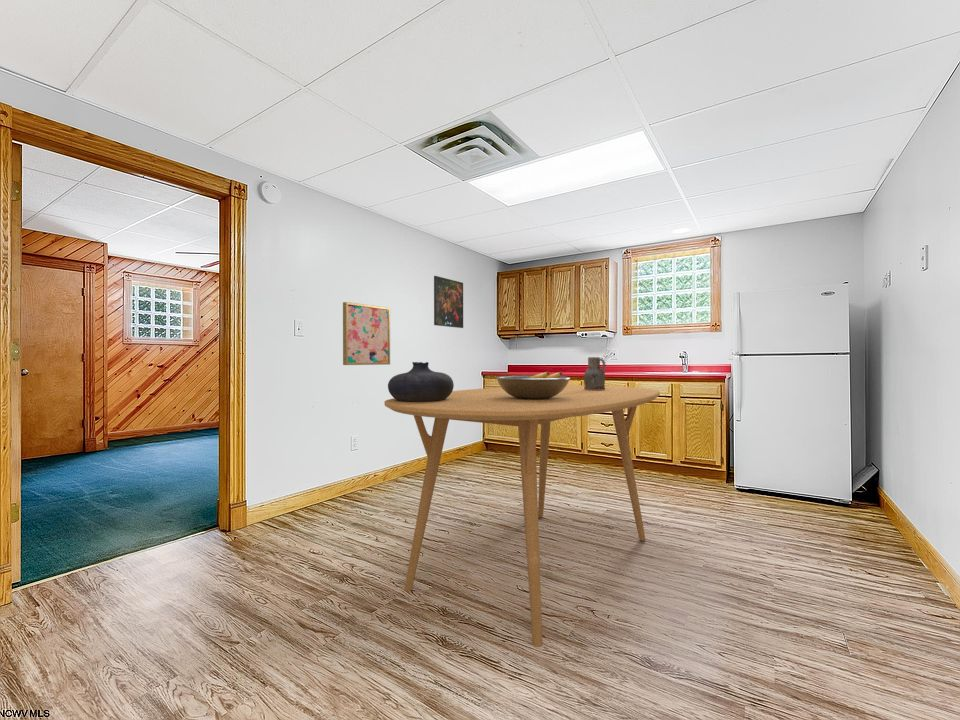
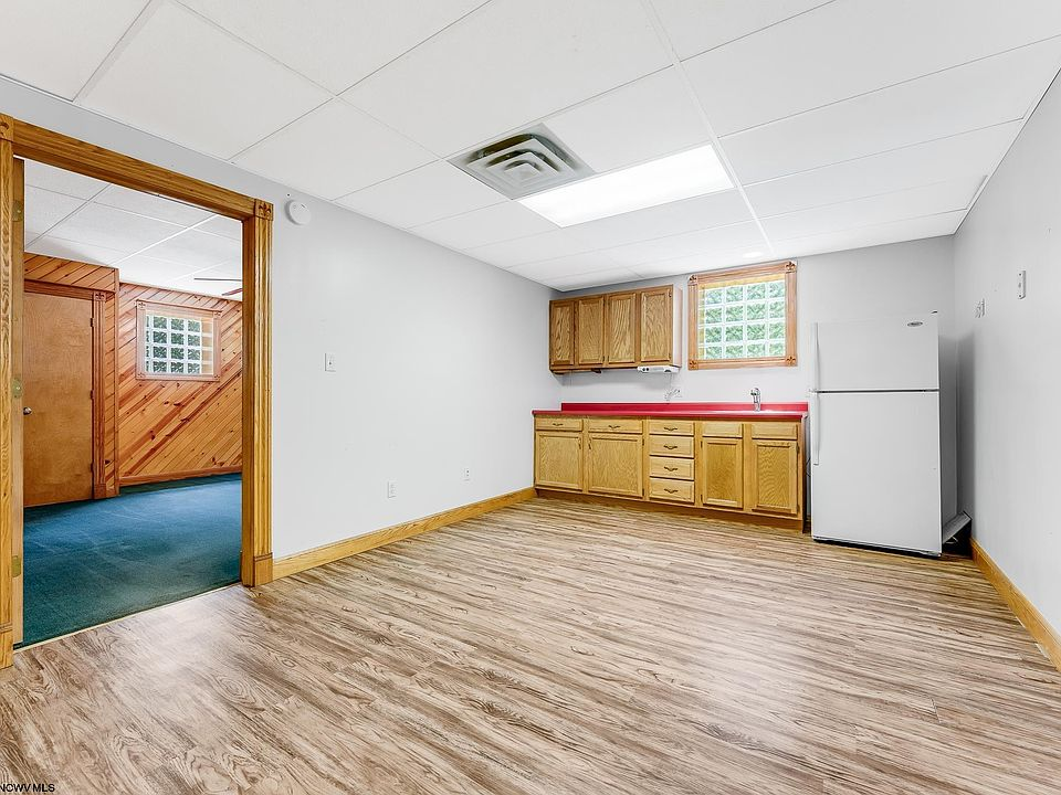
- pitcher (595, 373)
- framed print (449, 303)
- dining table (539, 477)
- wall art (367, 335)
- fruit bowl (532, 384)
- vase (421, 380)
